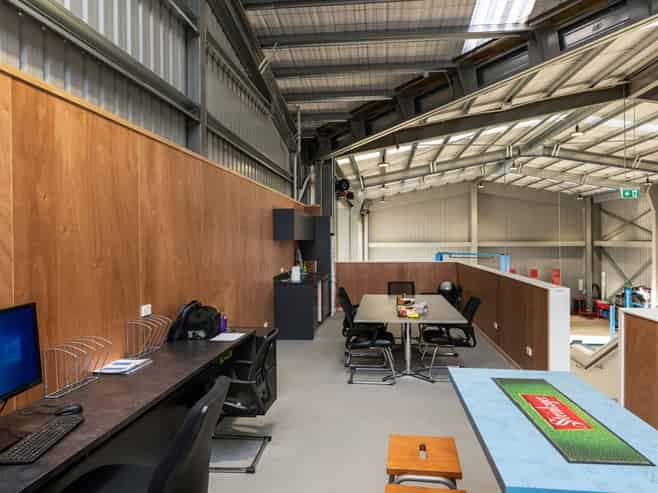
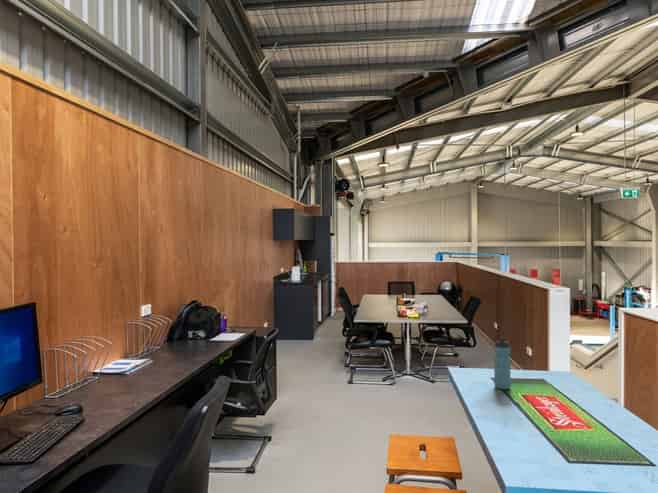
+ water bottle (502, 362)
